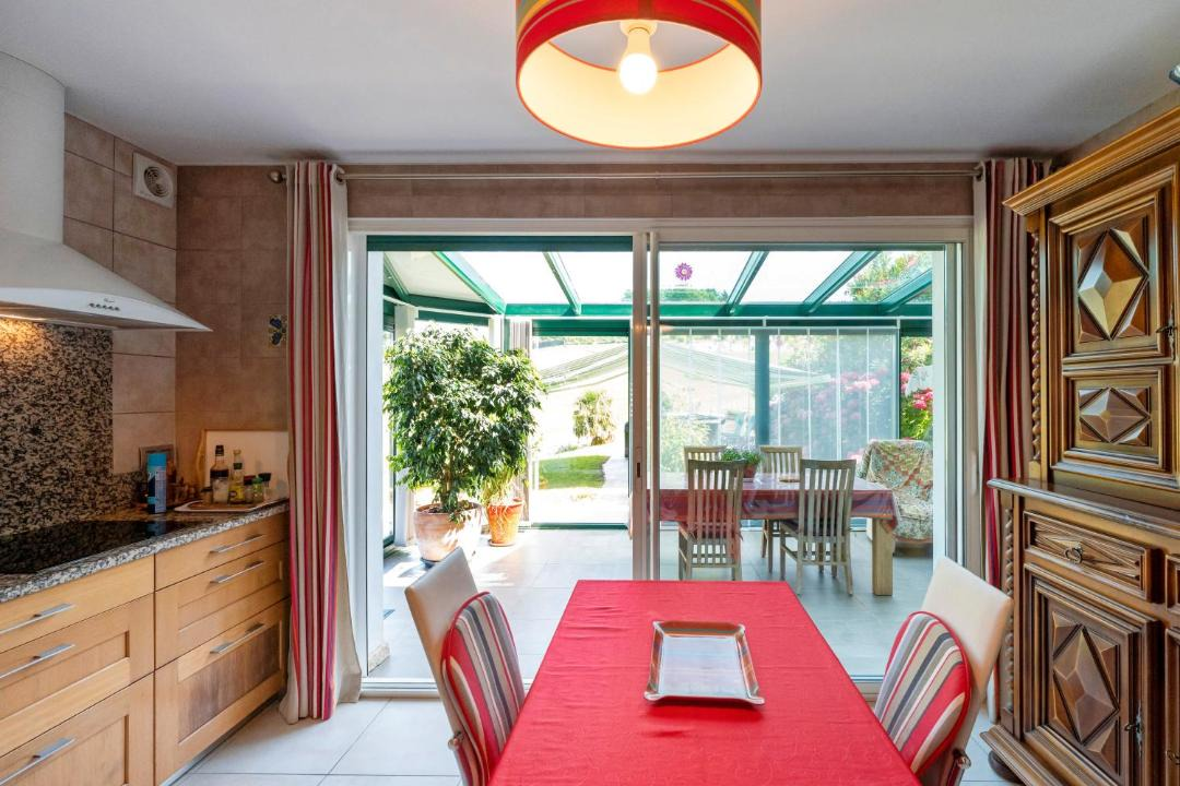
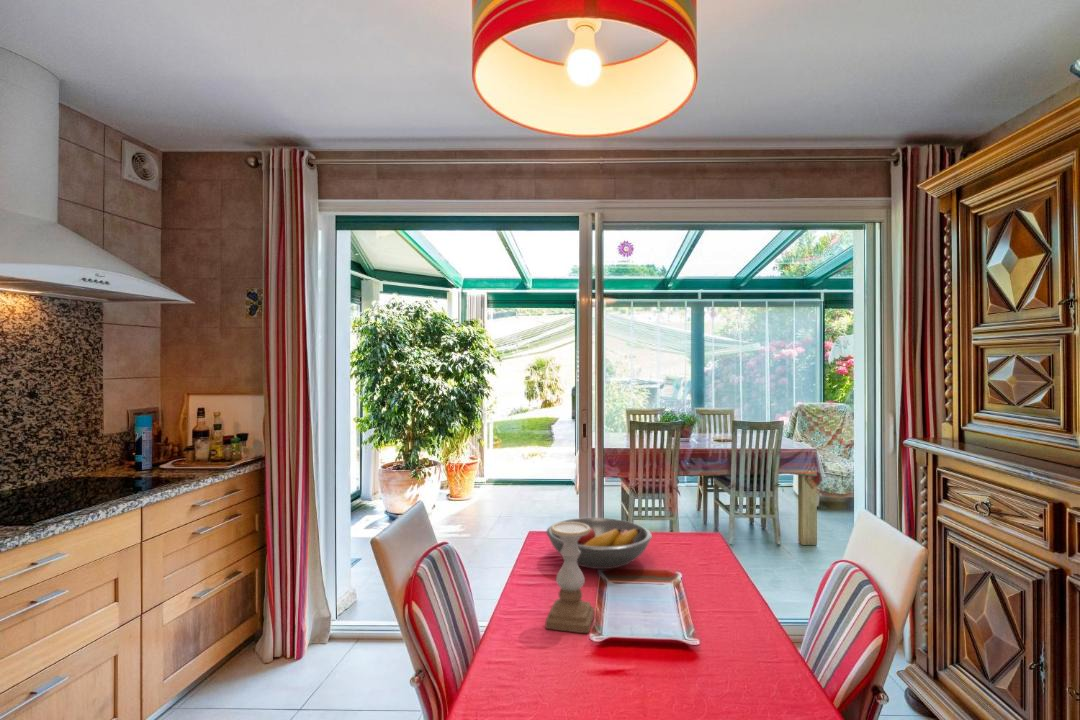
+ candle holder (570, 574)
+ fruit bowl (598, 542)
